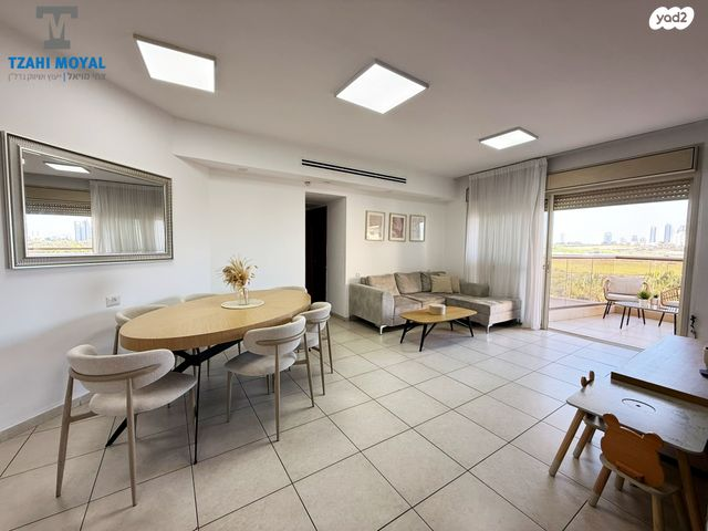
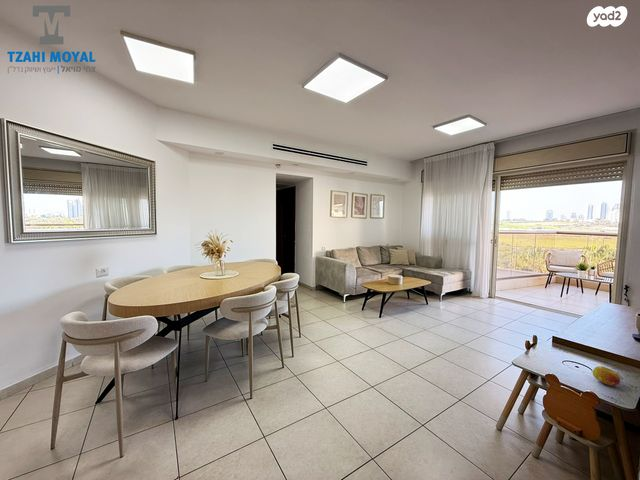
+ fruit (606, 375)
